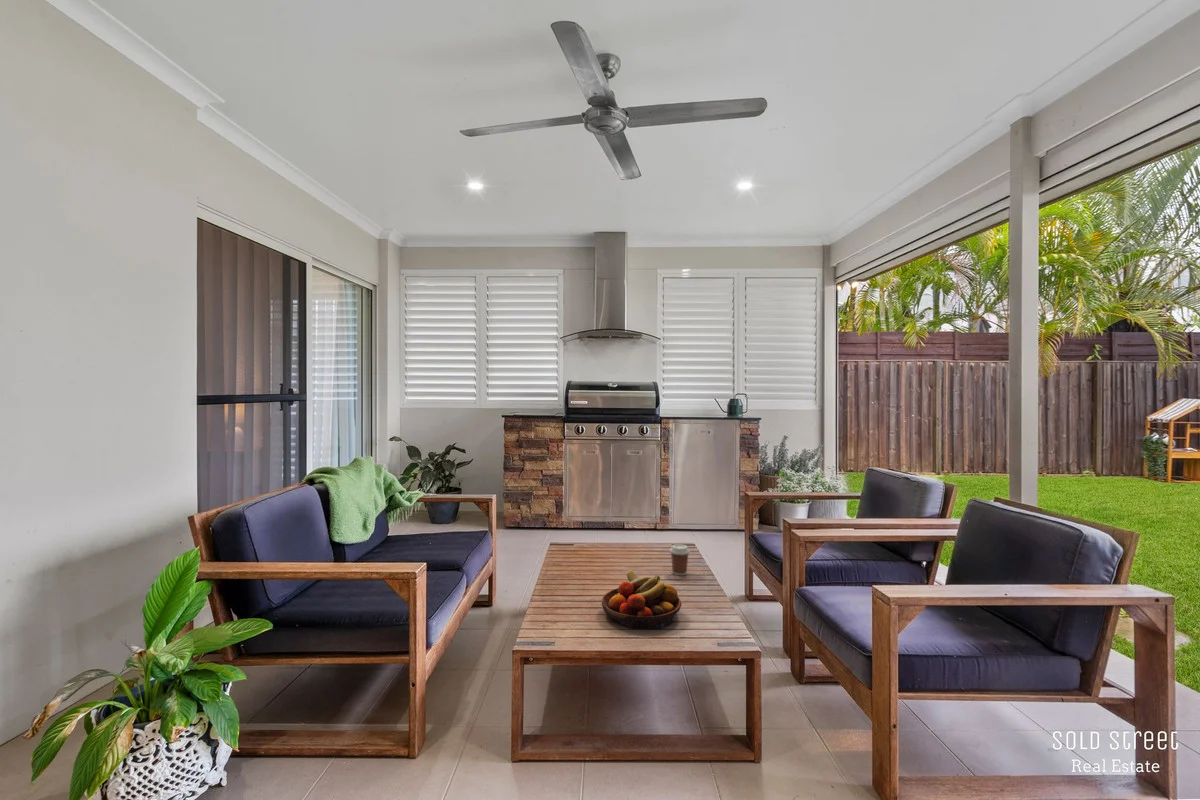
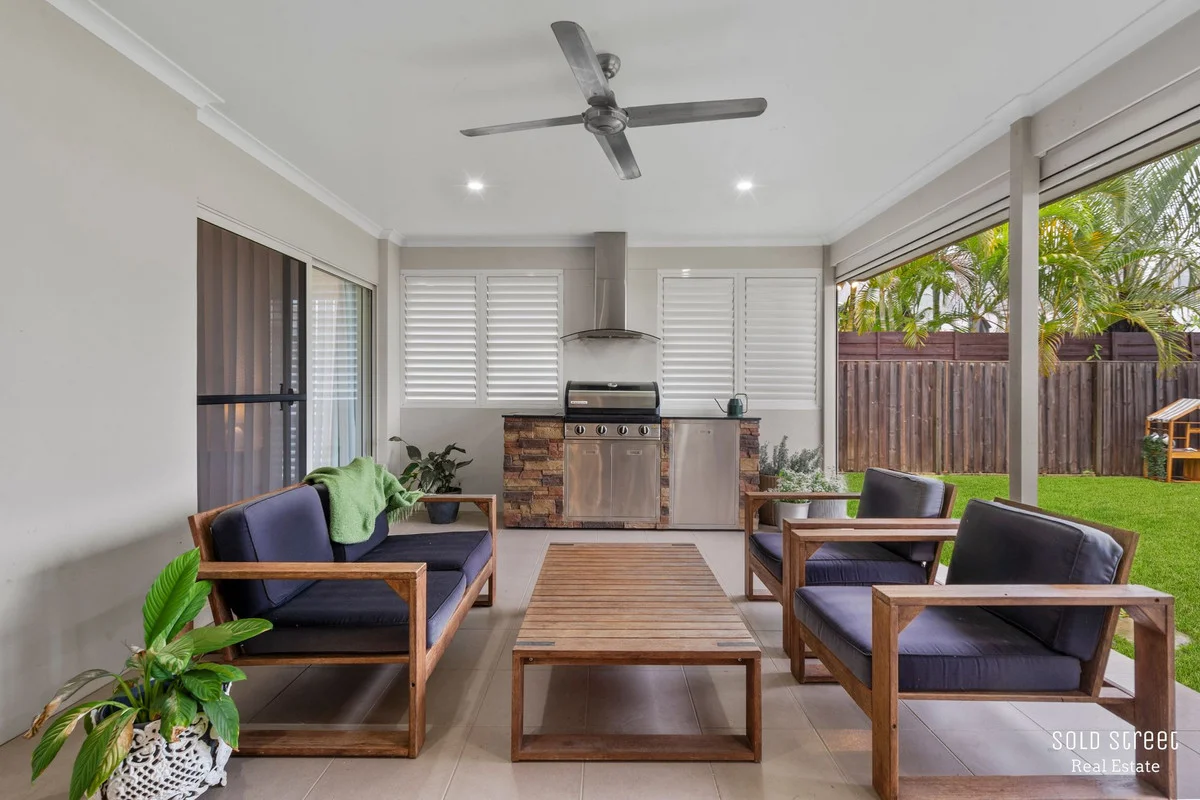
- coffee cup (679, 559)
- fruit bowl (640, 596)
